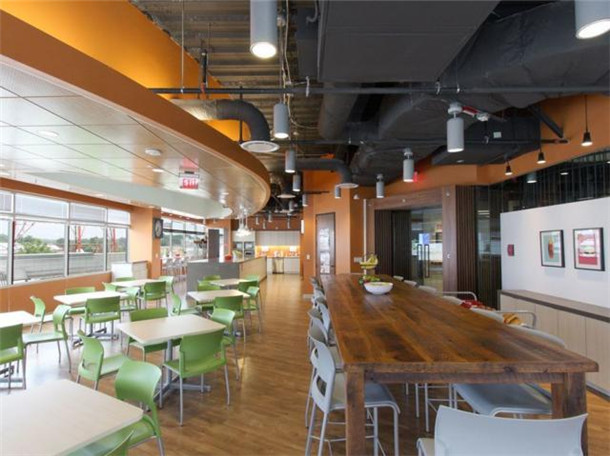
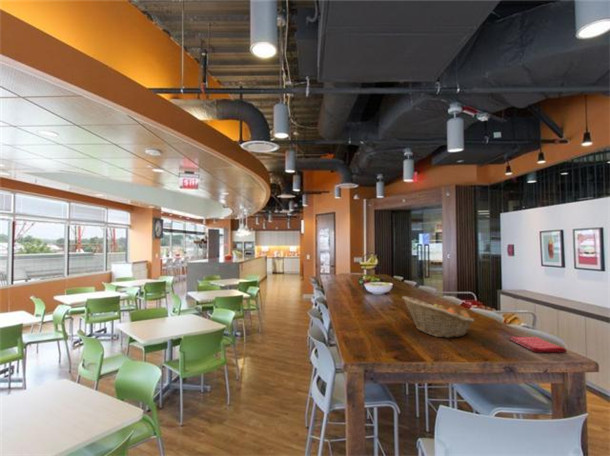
+ fruit basket (436, 314)
+ dish towel (536, 343)
